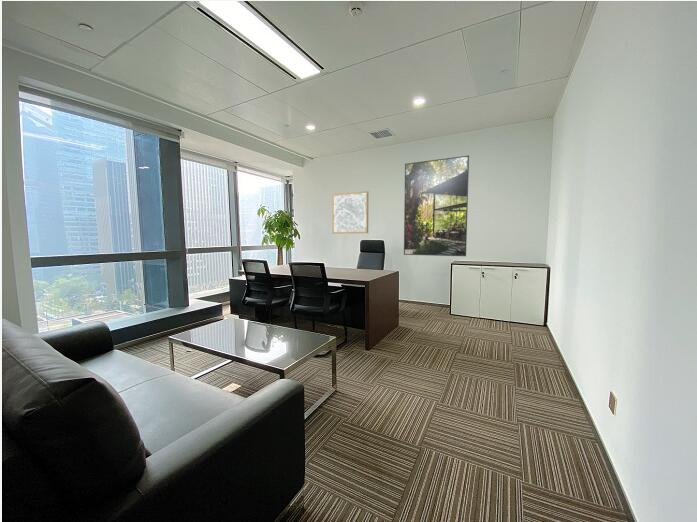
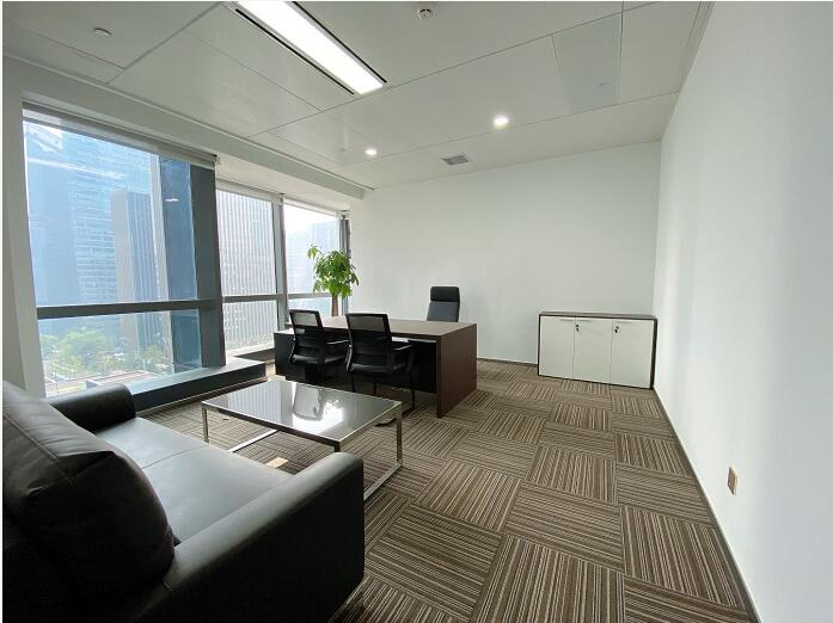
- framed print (434, 208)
- wall art (349, 213)
